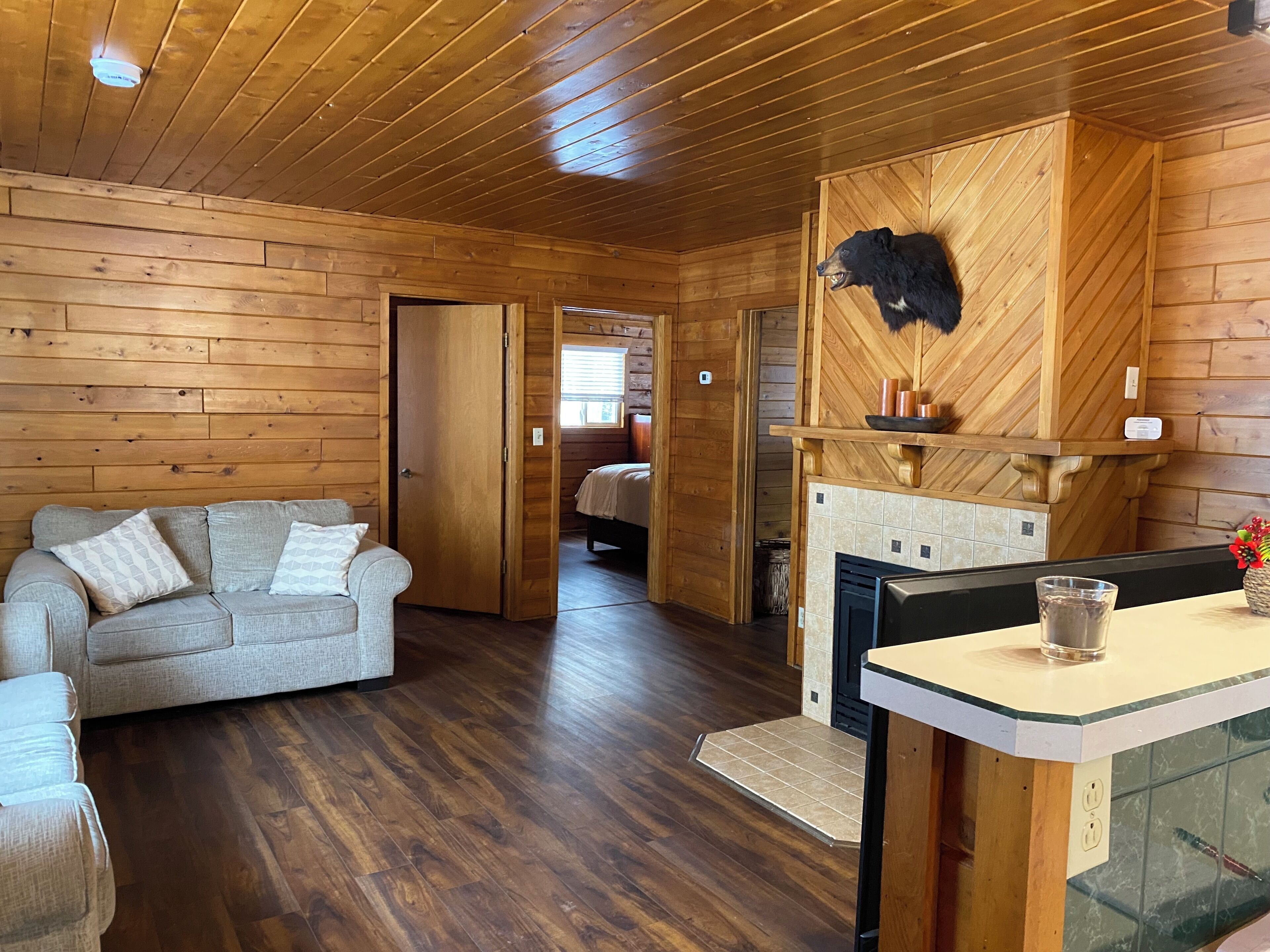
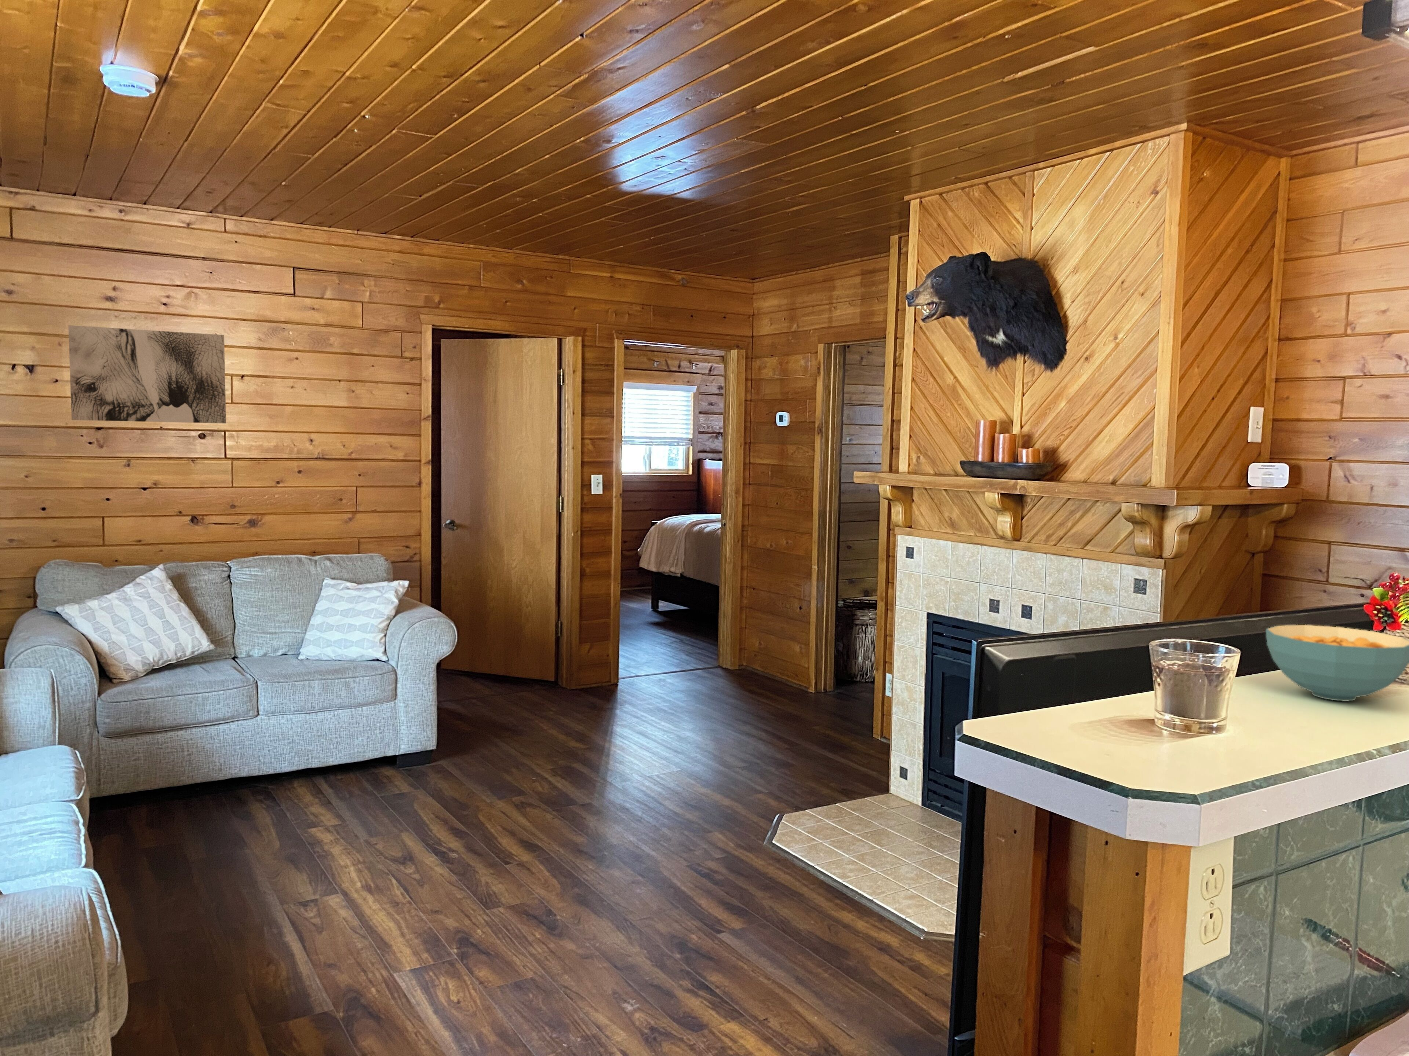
+ wall art (150, 376)
+ cereal bowl (1336, 666)
